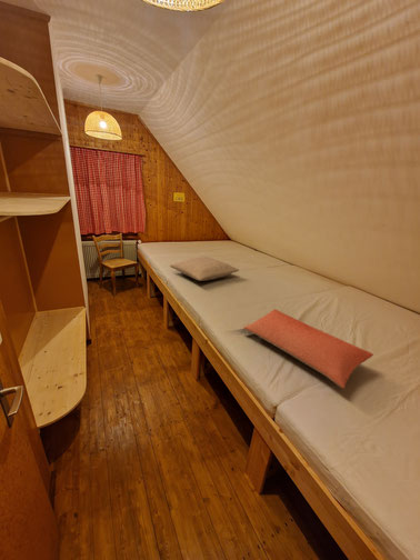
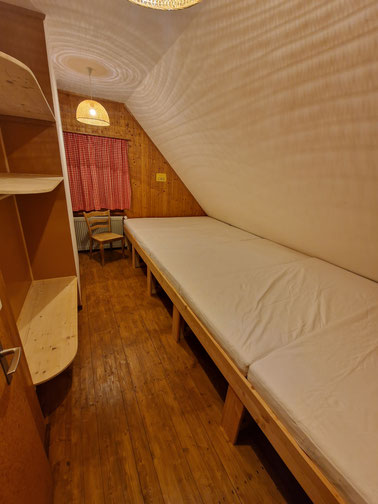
- pillow (203, 268)
- pillow (301, 340)
